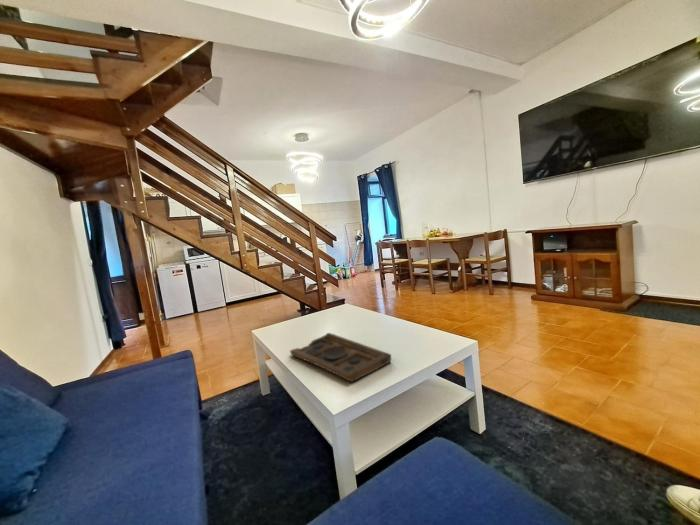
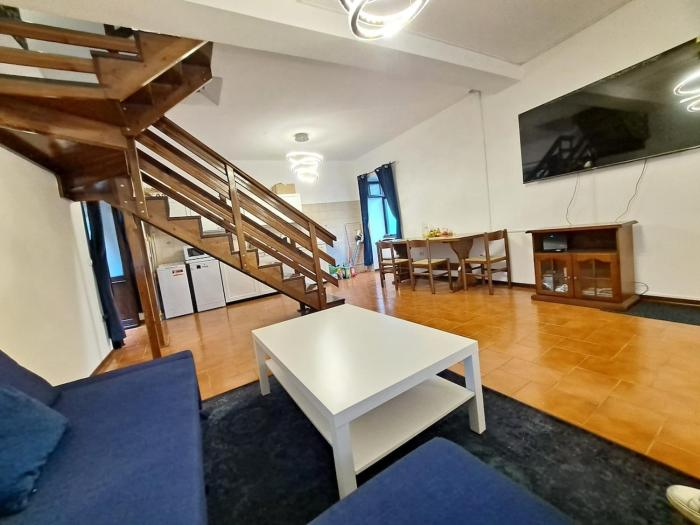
- decorative tray (337, 353)
